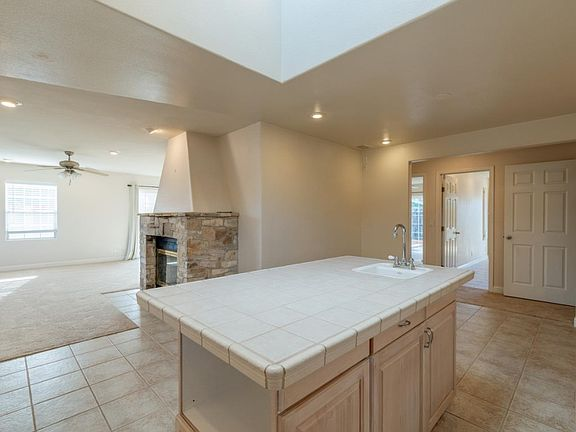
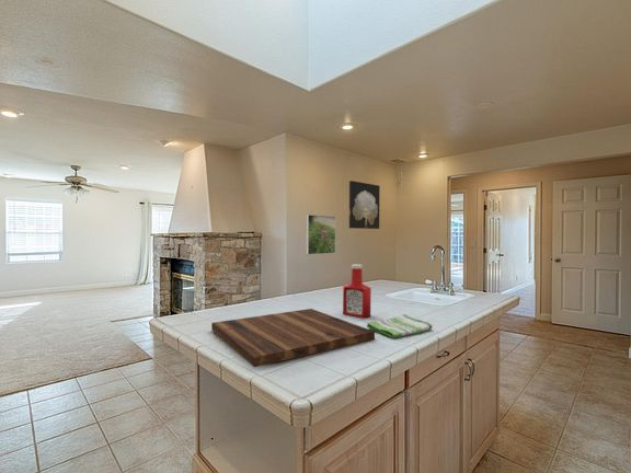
+ soap bottle (356, 289)
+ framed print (321, 234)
+ cutting board (289, 331)
+ wall art (365, 206)
+ dish towel (399, 324)
